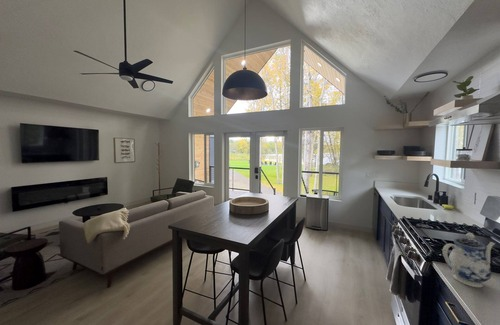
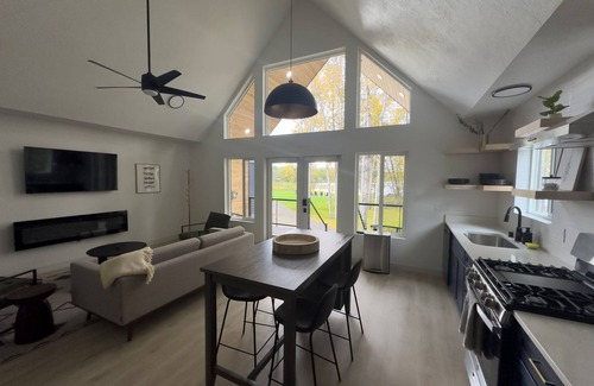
- teapot (469, 257)
